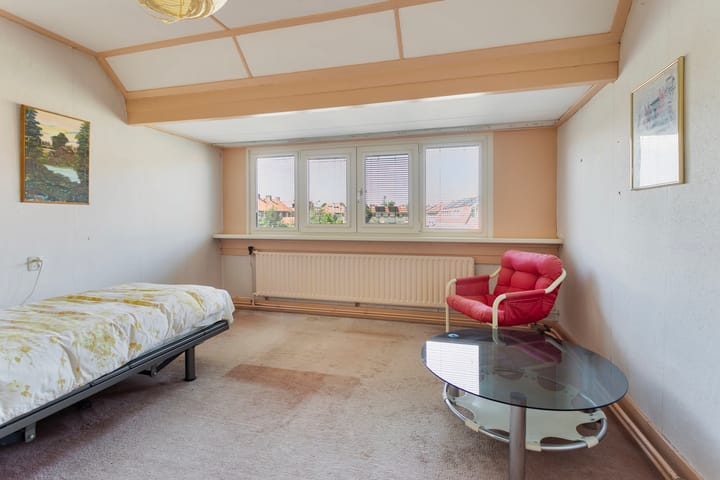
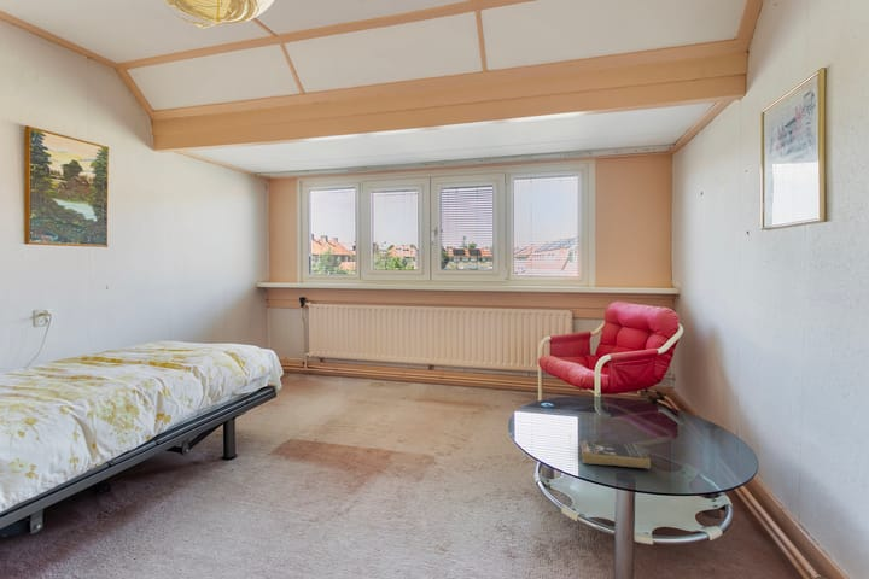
+ book (612, 452)
